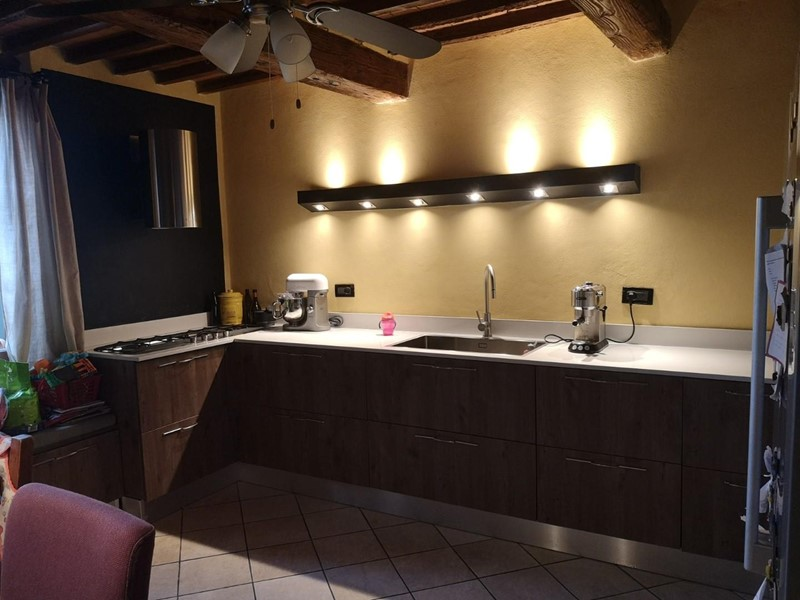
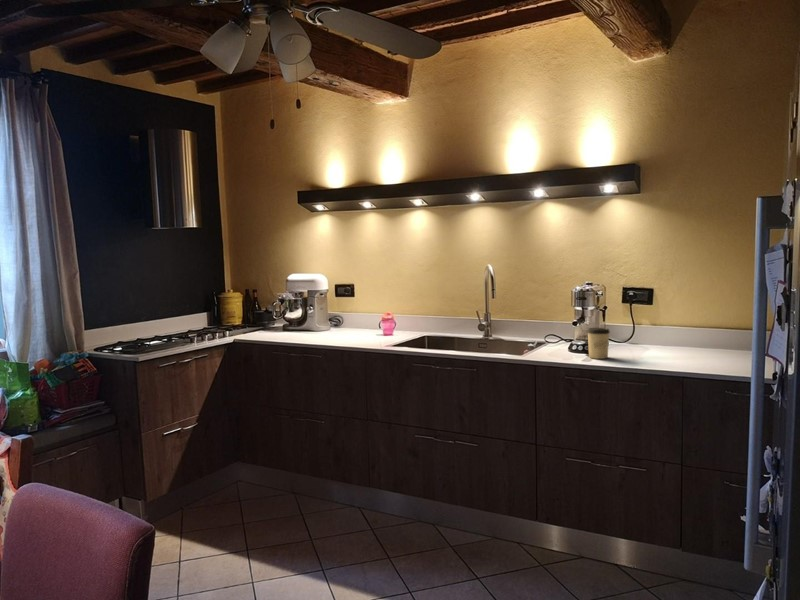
+ cup (598, 343)
